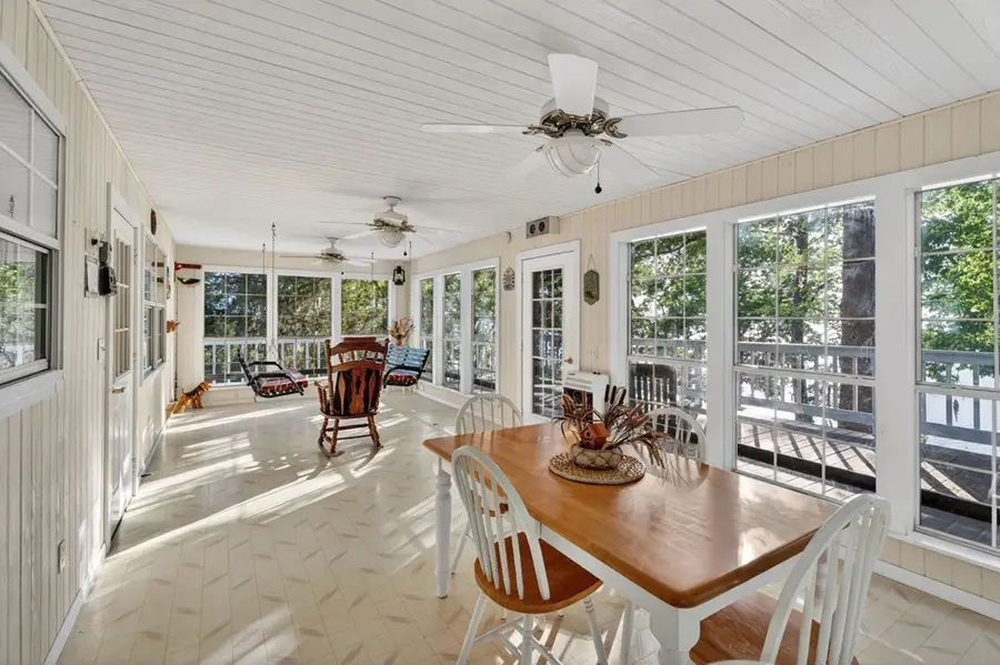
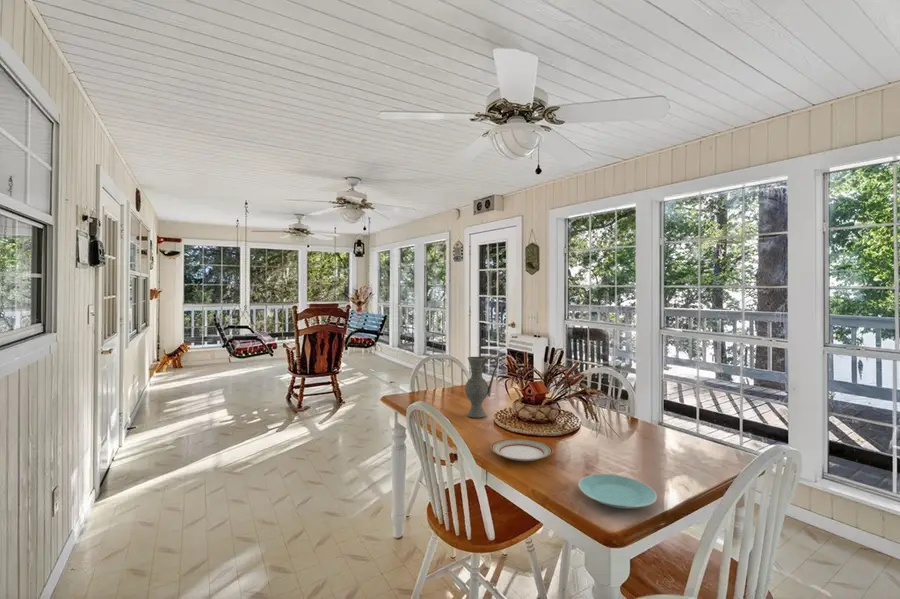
+ plate (616, 492)
+ pitcher (481, 384)
+ plate (521, 450)
